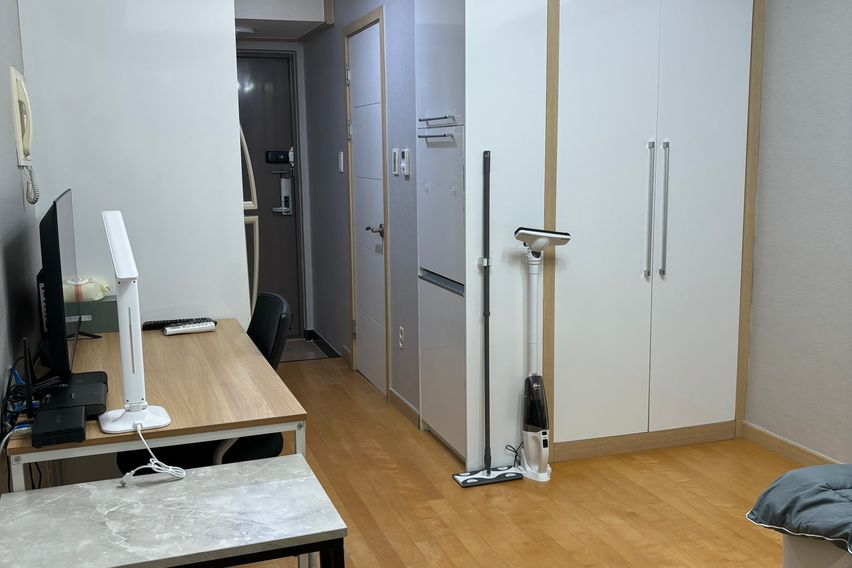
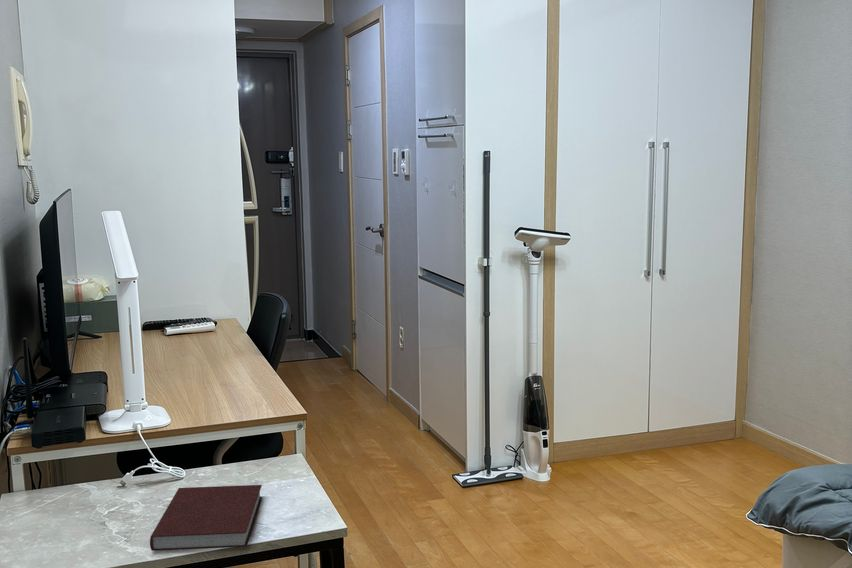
+ notebook (210, 515)
